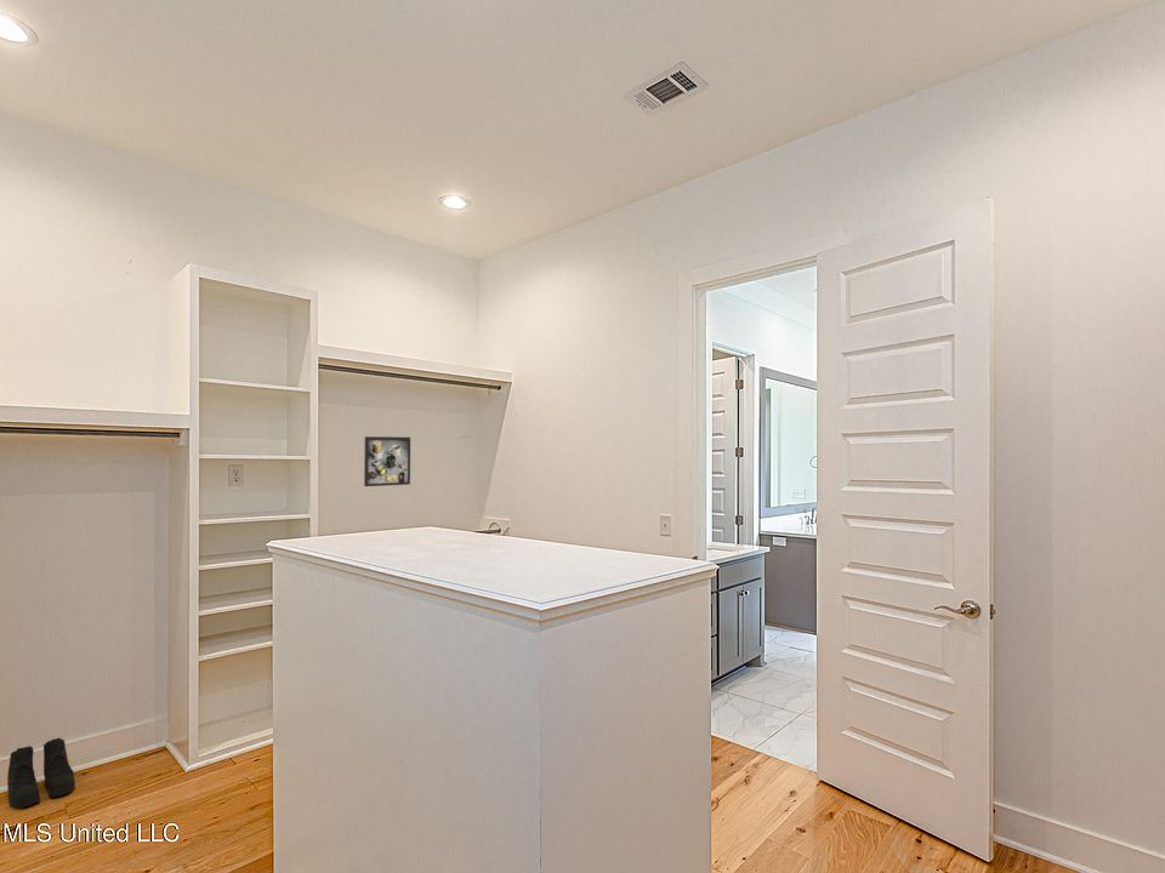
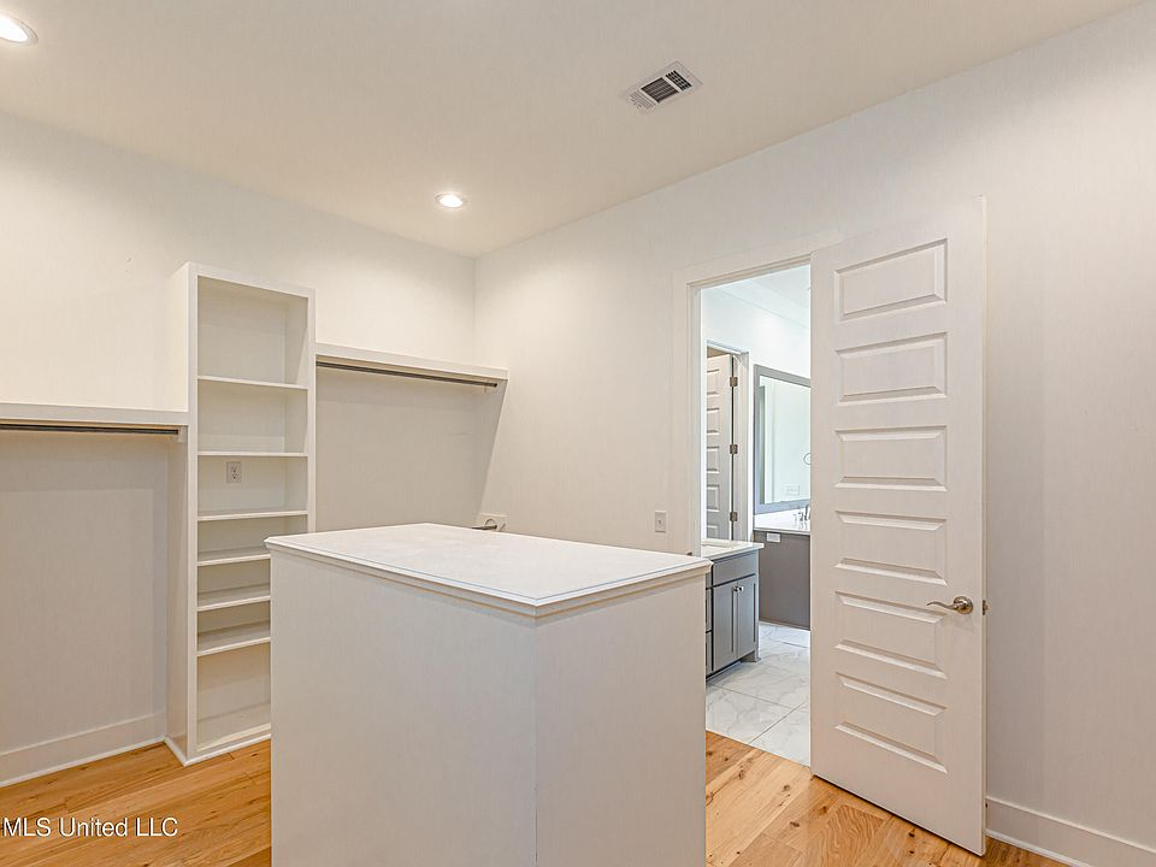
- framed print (387, 461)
- boots (44, 768)
